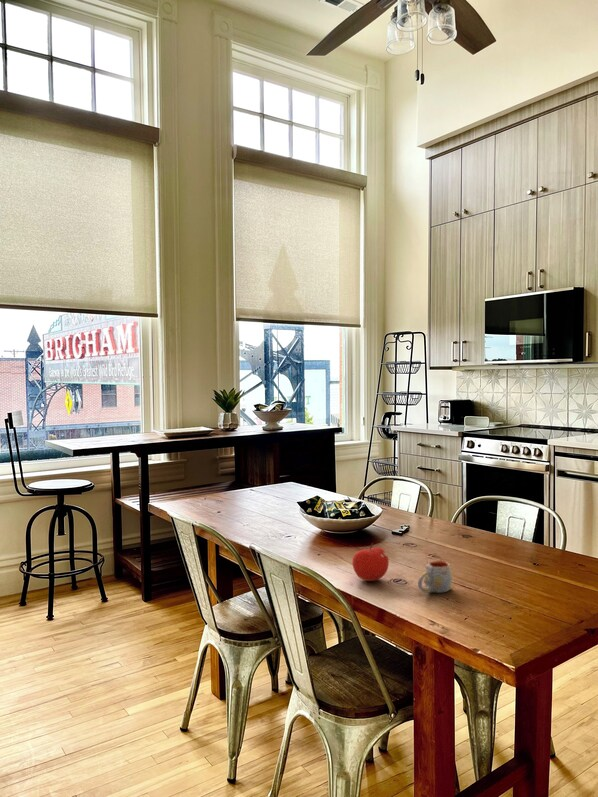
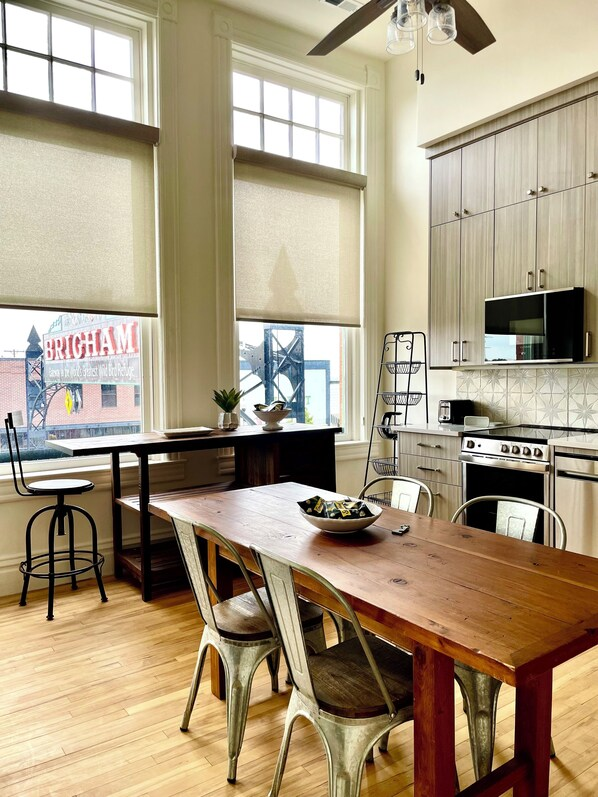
- fruit (370, 561)
- mug (432, 578)
